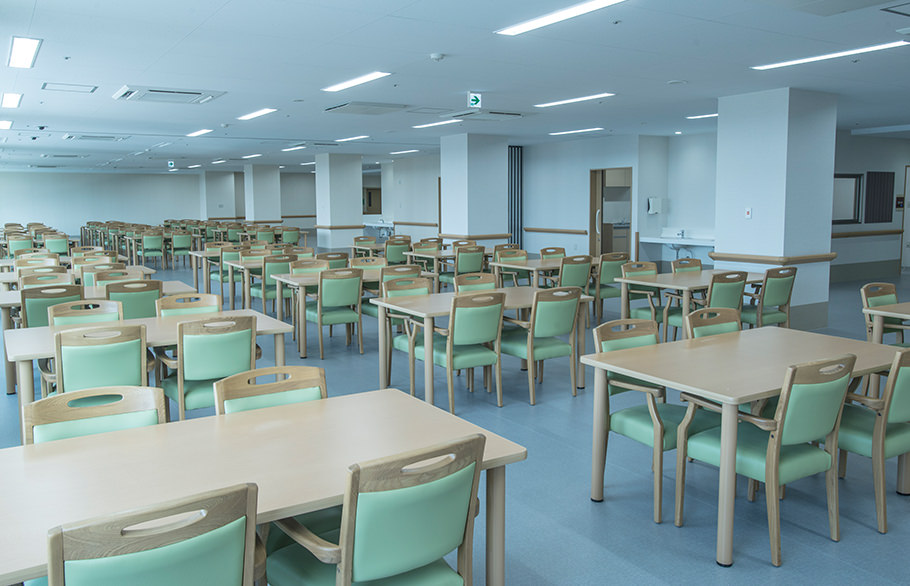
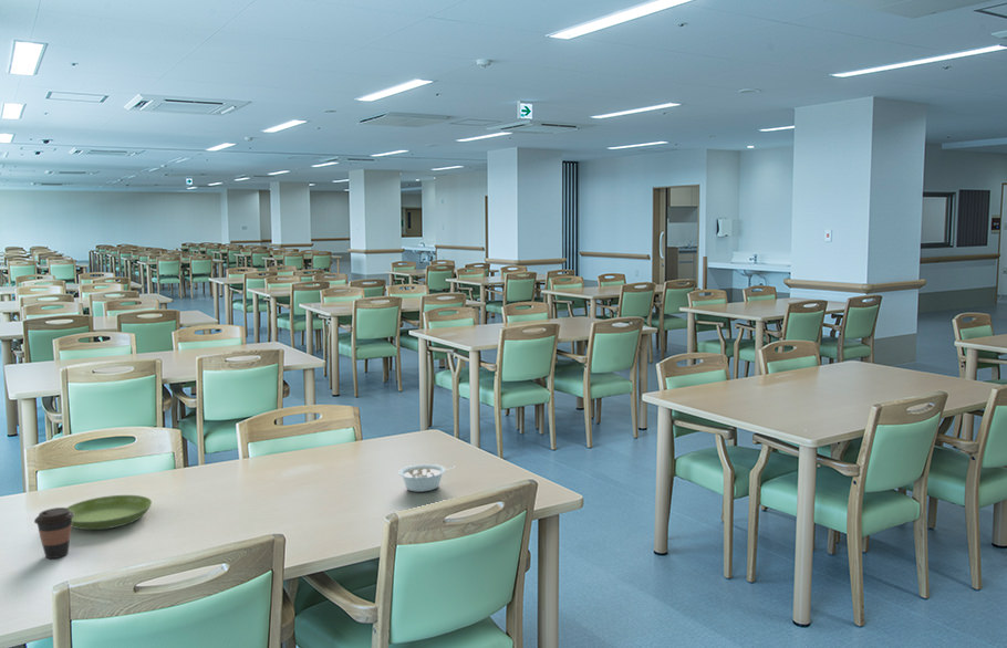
+ saucer (107, 513)
+ coffee cup (55, 533)
+ legume (424, 477)
